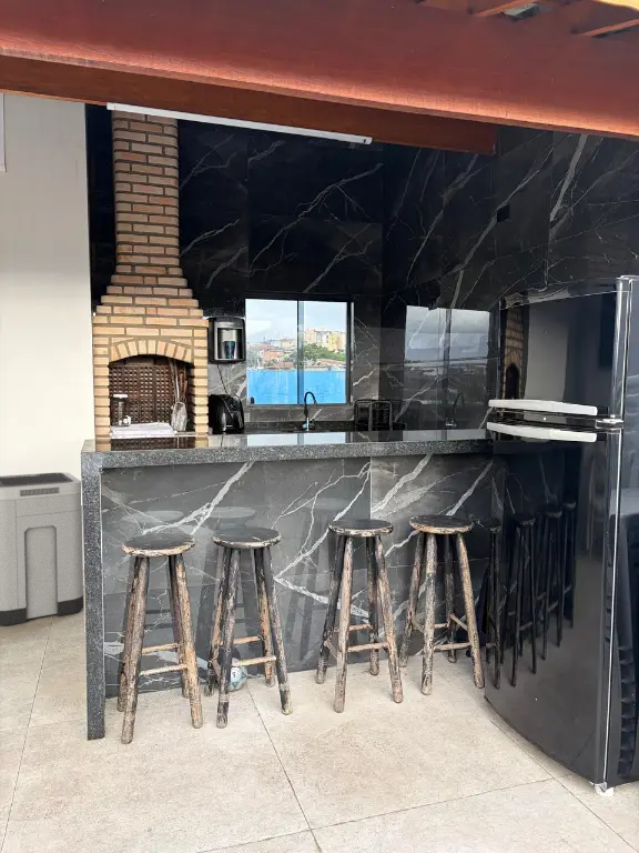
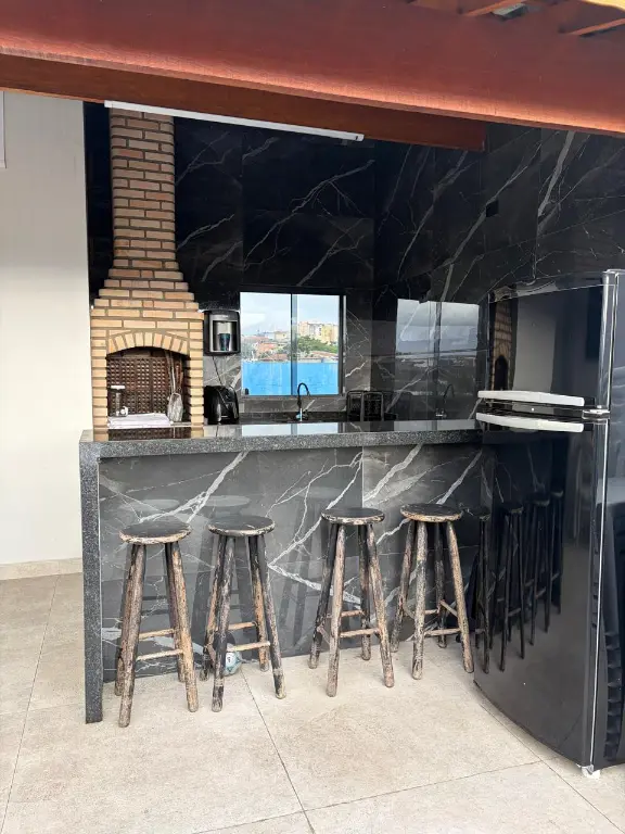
- trash can (34, 543)
